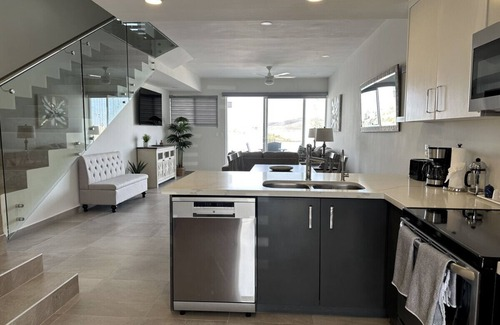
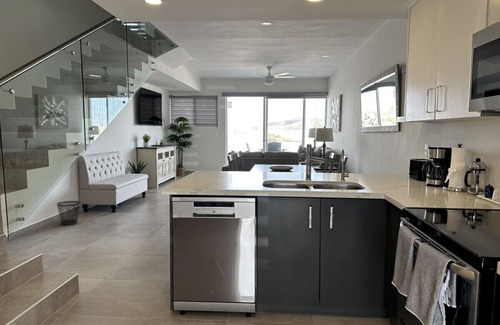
+ wastebasket (68, 213)
